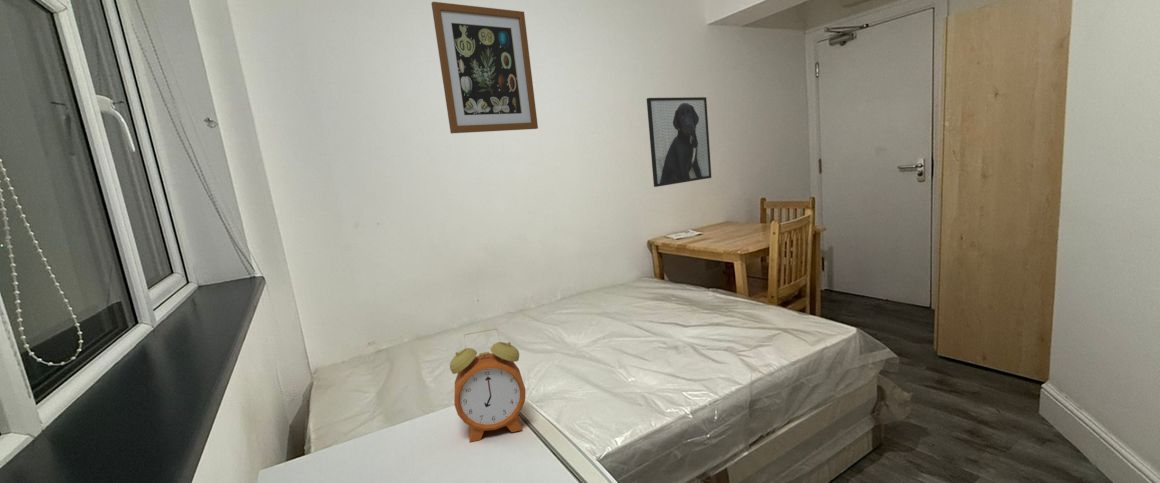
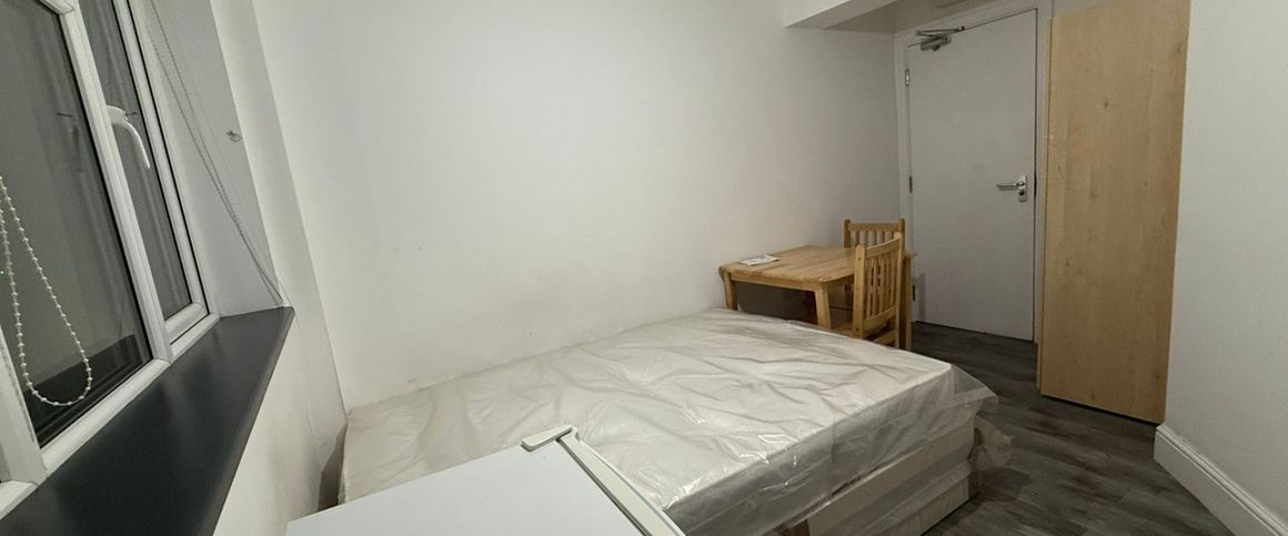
- wall art (488, 70)
- alarm clock (488, 381)
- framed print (680, 140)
